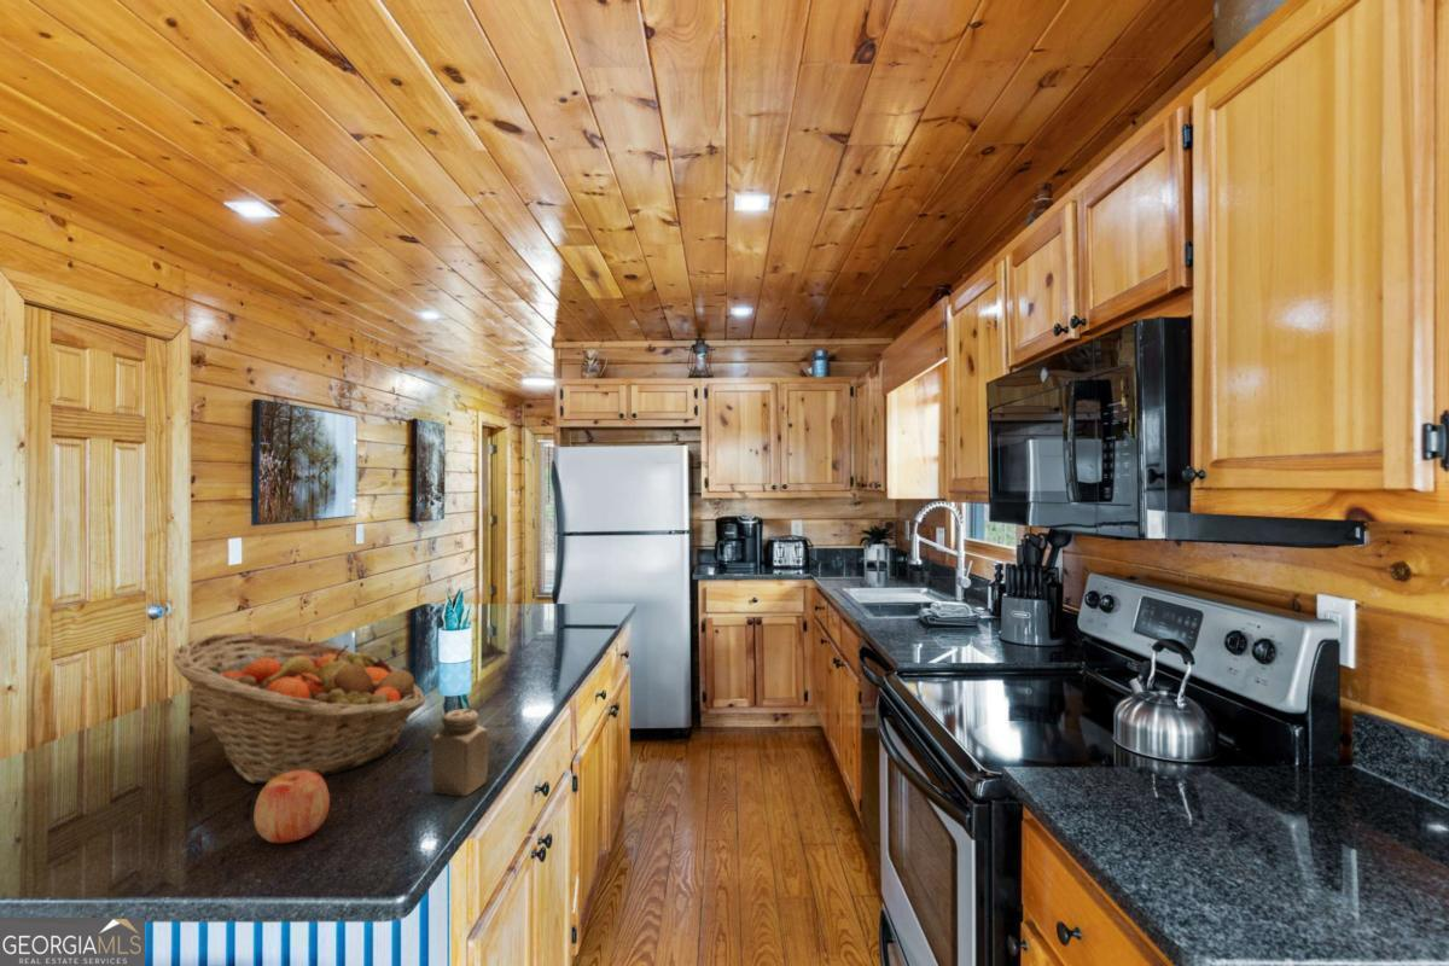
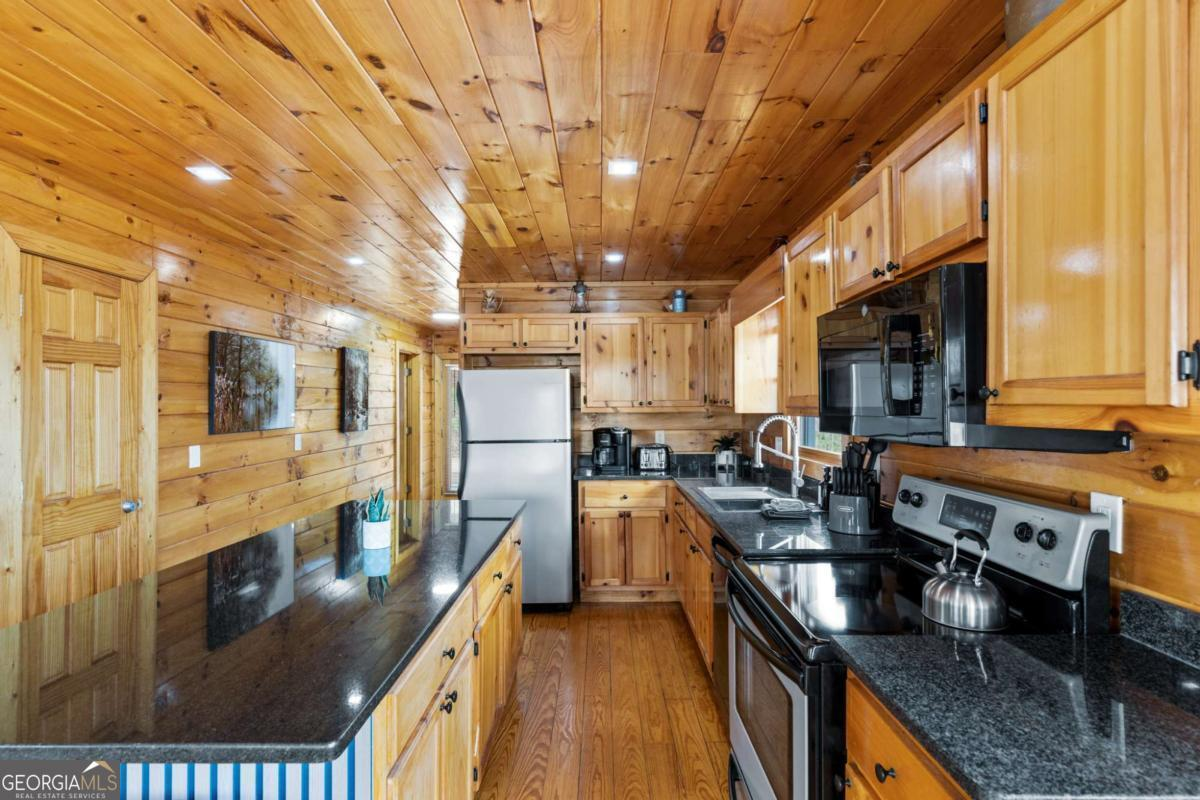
- apple (292, 804)
- fruit basket (307, 691)
- salt shaker (460, 749)
